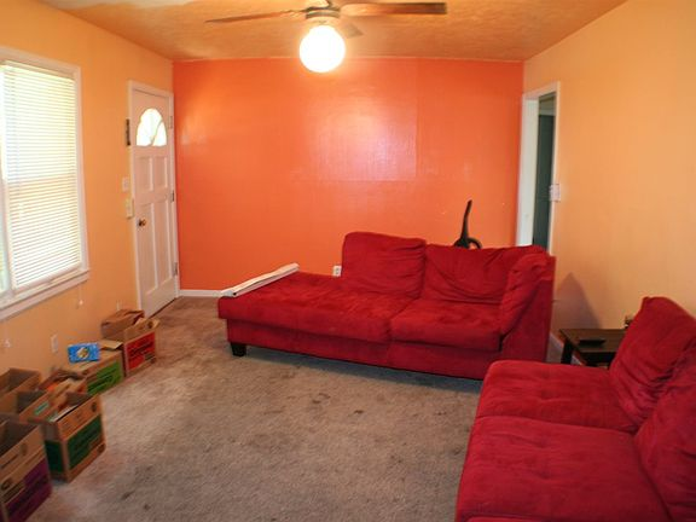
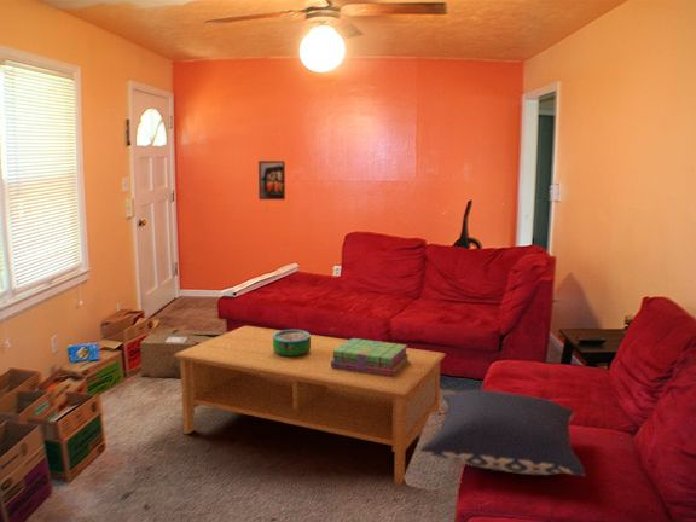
+ stack of books (370, 355)
+ cardboard box (184, 349)
+ coffee table (311, 393)
+ decorative bowl (291, 342)
+ pillow (503, 429)
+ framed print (271, 180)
